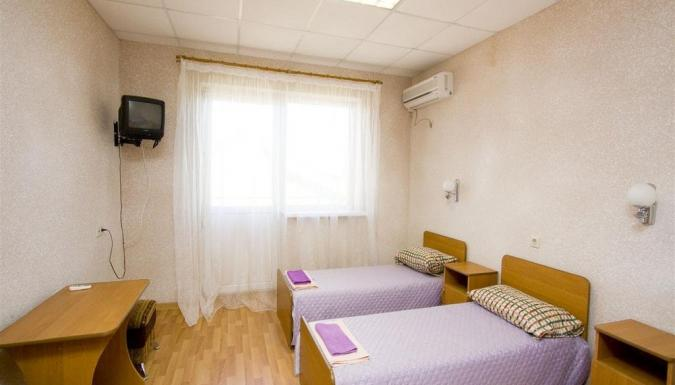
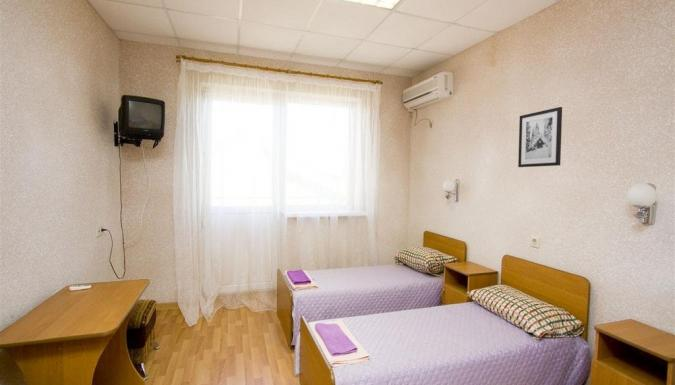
+ wall art (538, 139)
